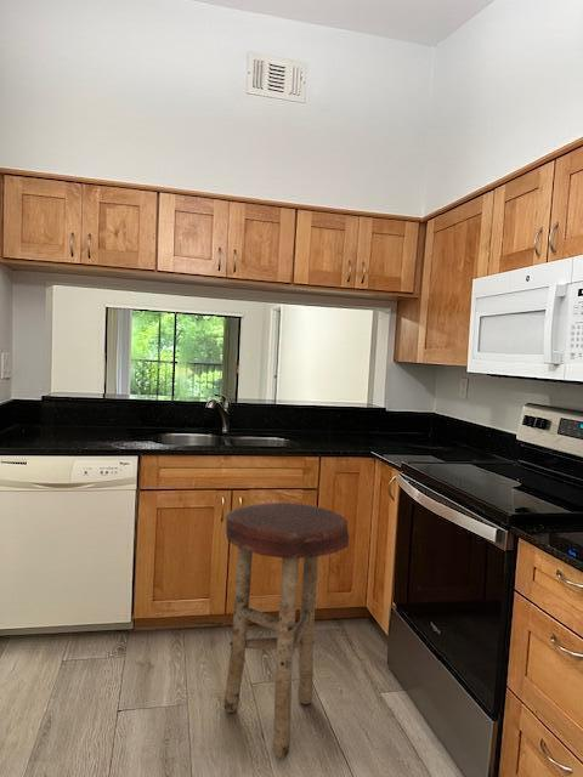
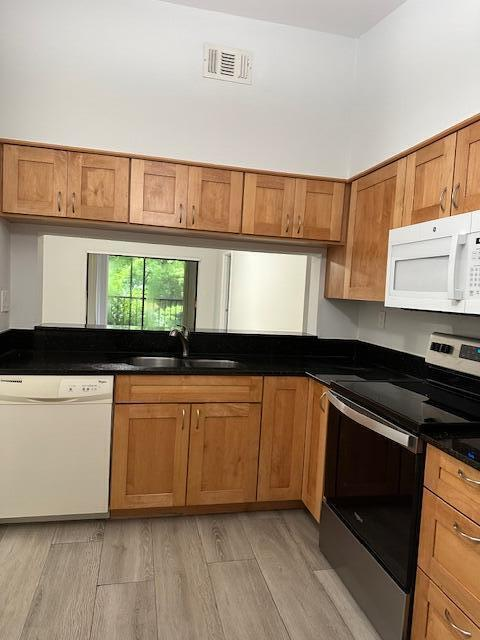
- stool (282, 619)
